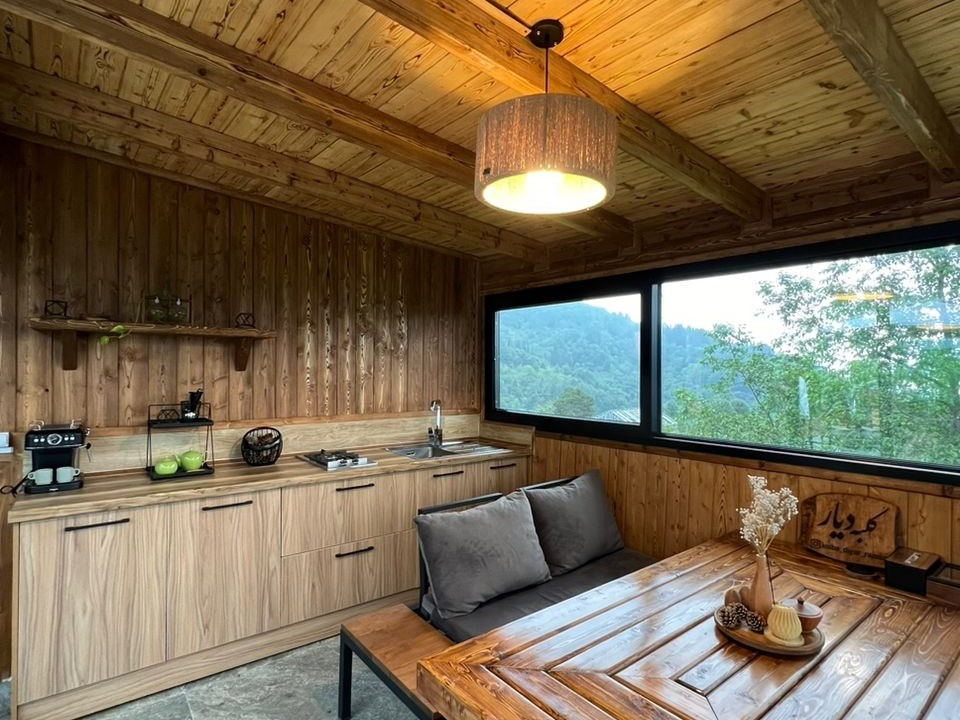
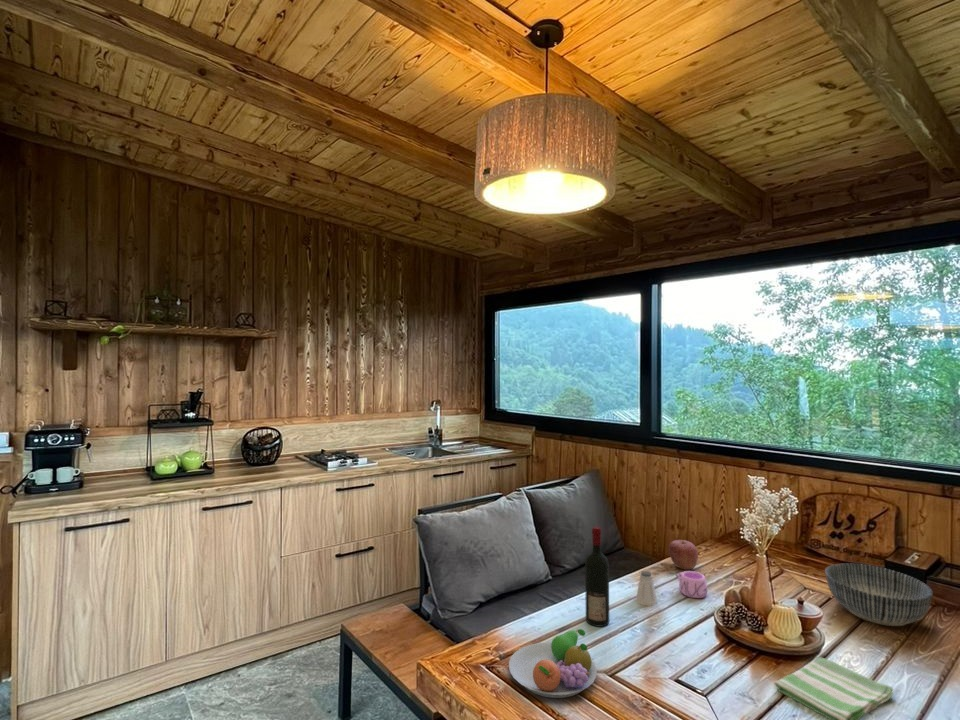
+ alcohol (597, 574)
+ fruit bowl (555, 656)
+ dish towel (832, 687)
+ mug (690, 582)
+ apple (683, 554)
+ bowl (876, 597)
+ saltshaker (646, 586)
